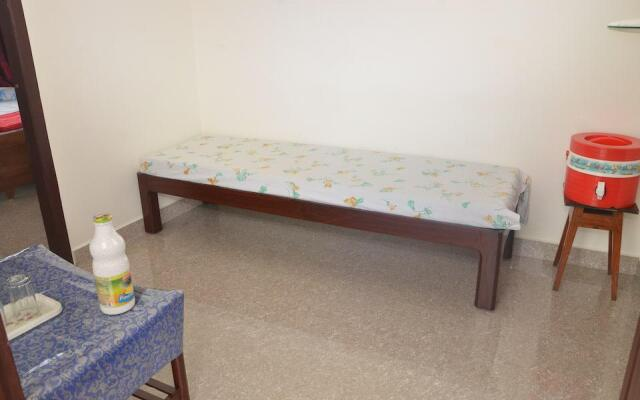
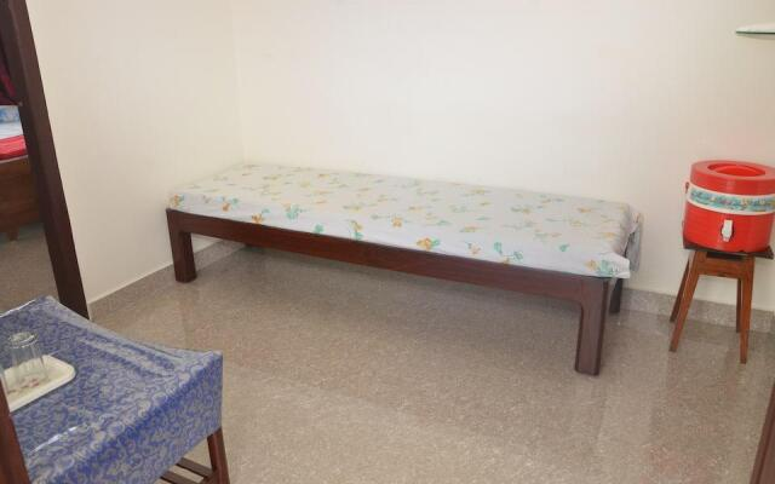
- bottle (110, 262)
